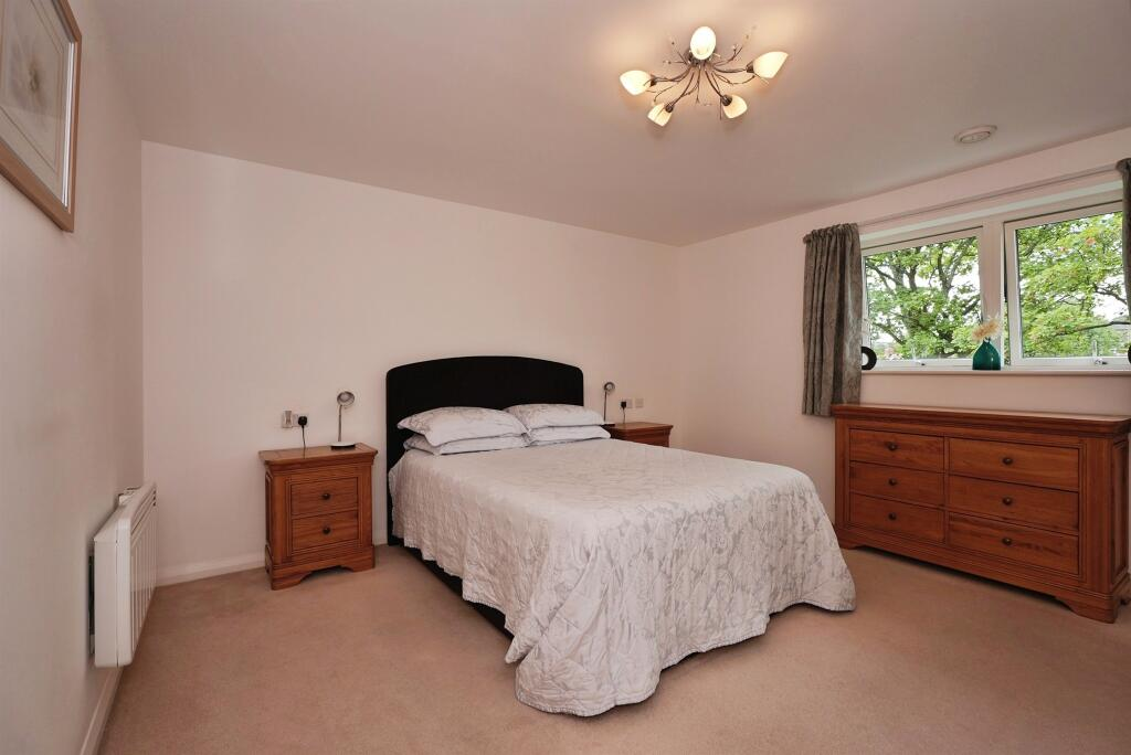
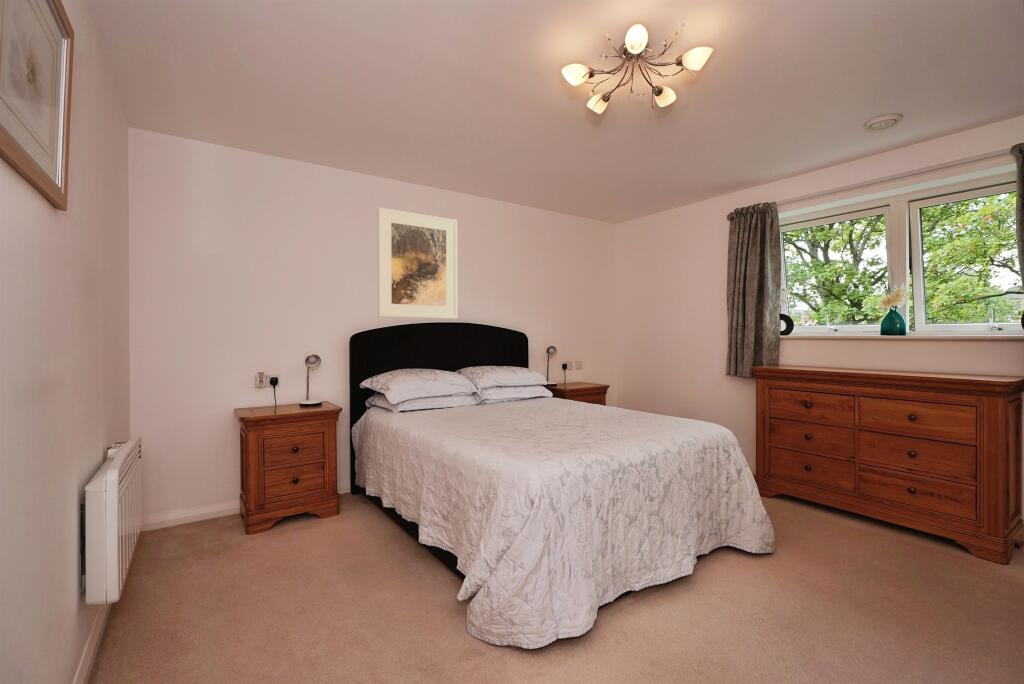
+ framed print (419, 265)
